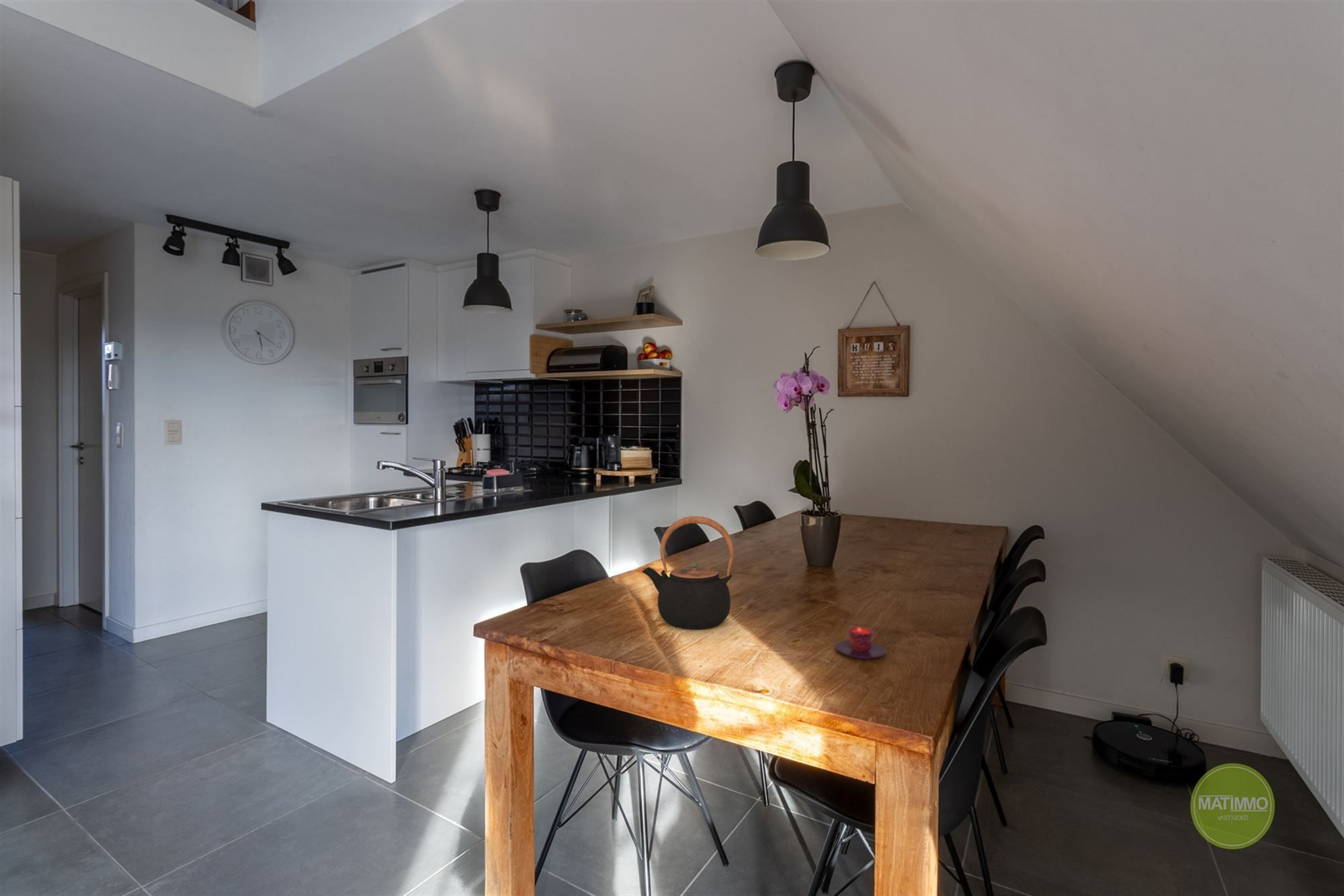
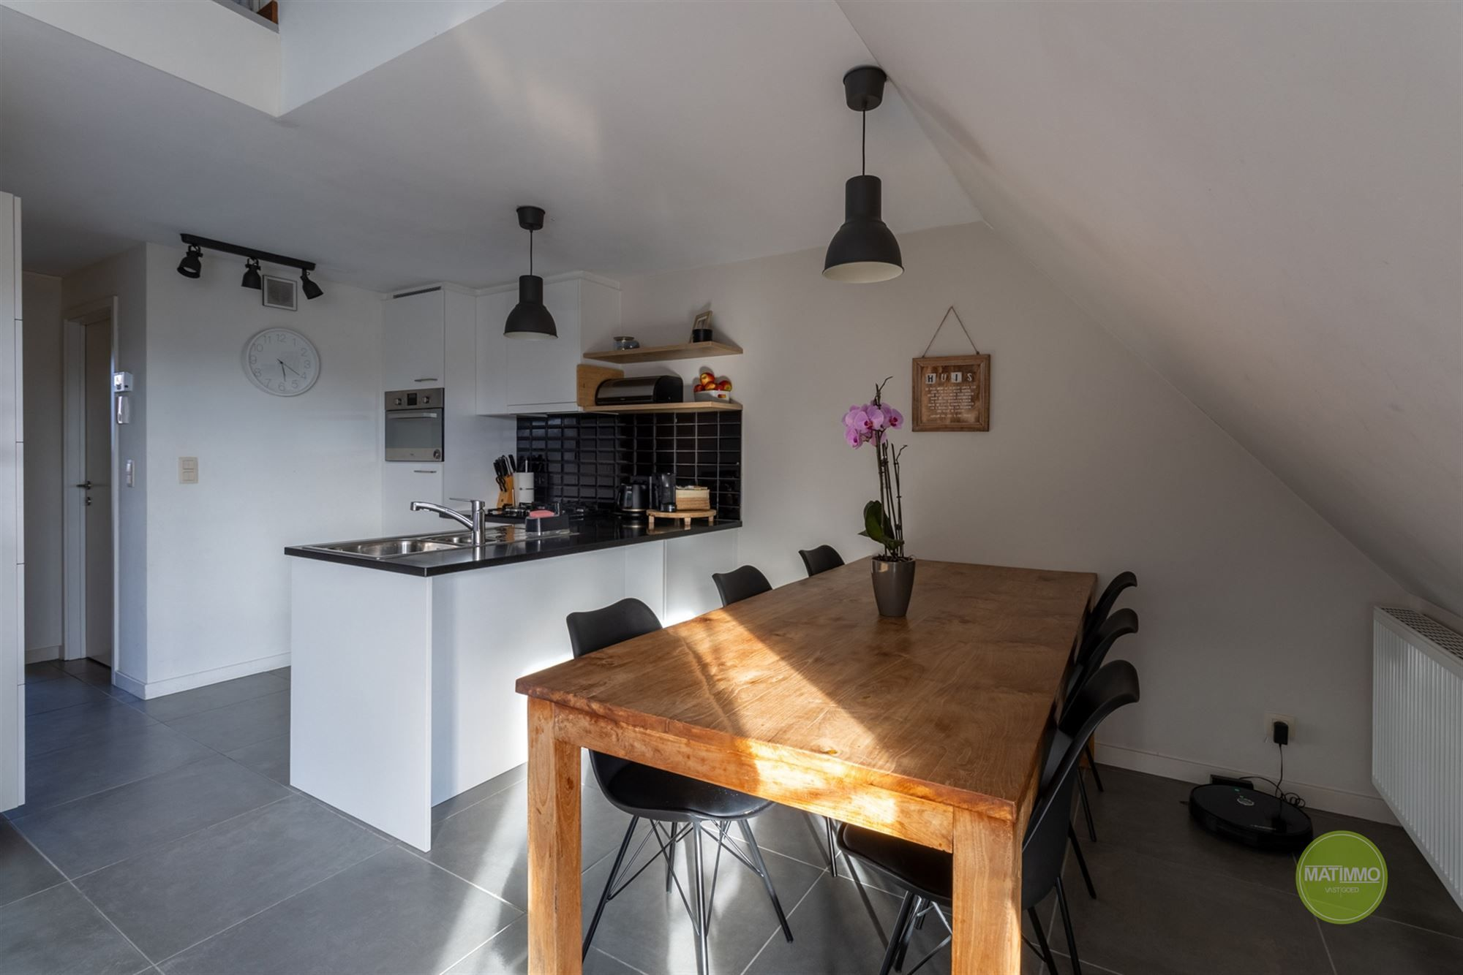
- teacup (860, 641)
- teapot (687, 568)
